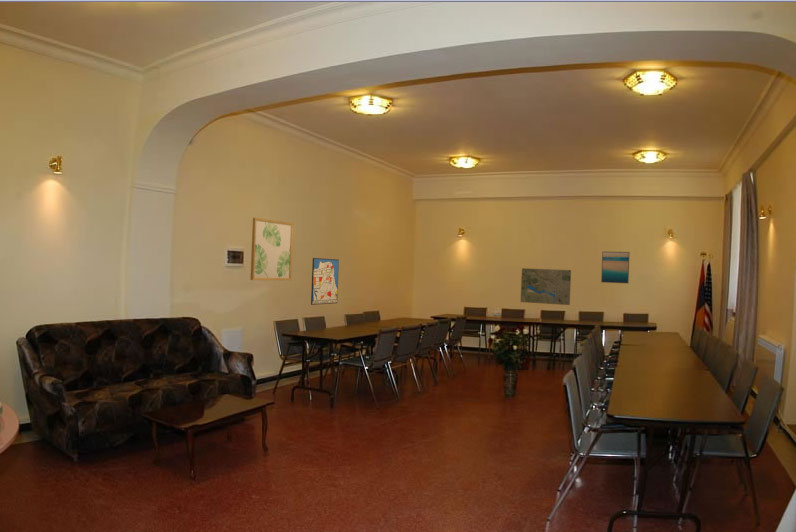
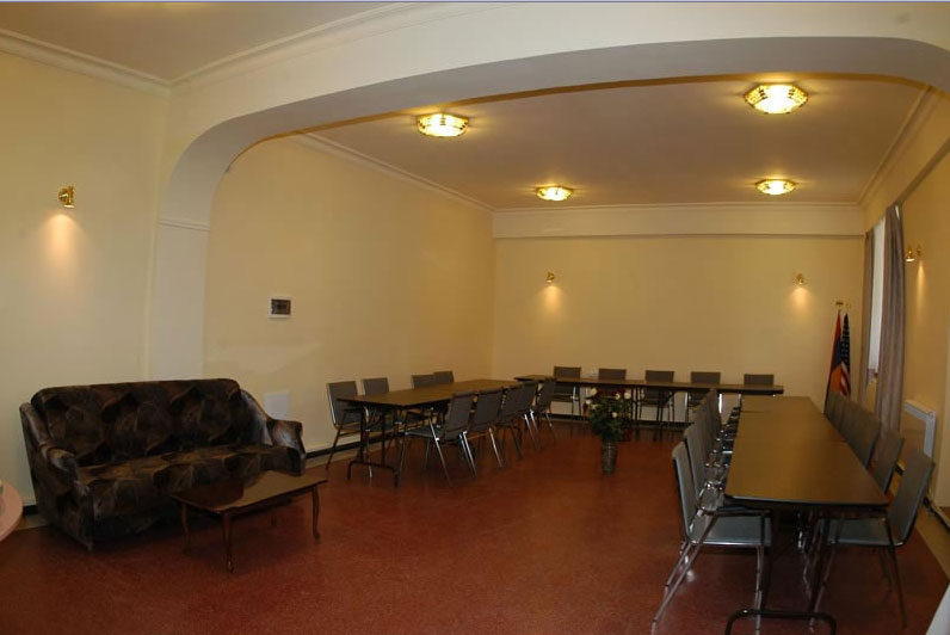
- wall art (325, 281)
- wall art (615, 267)
- road map (545, 286)
- wall art (272, 250)
